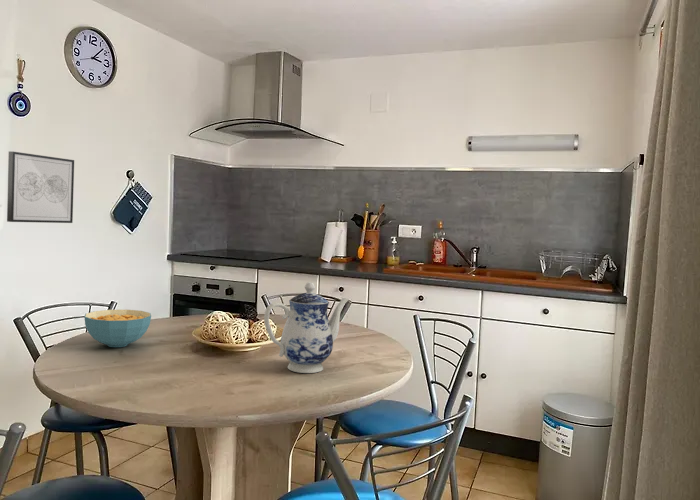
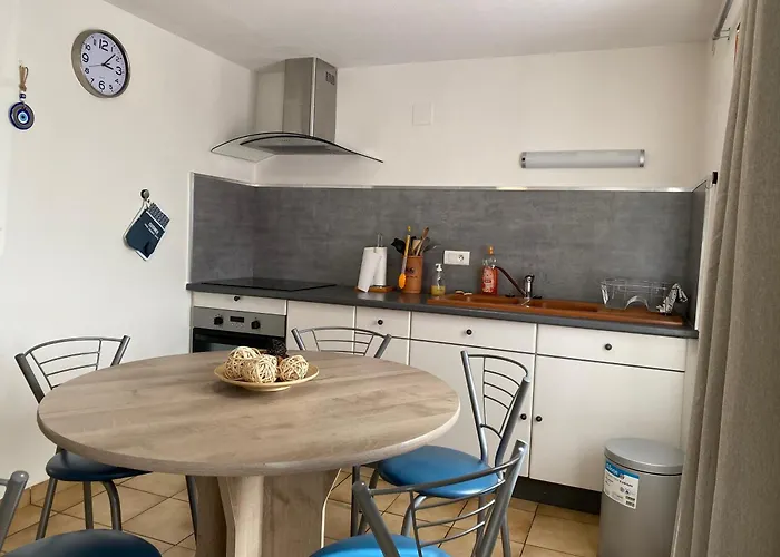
- cereal bowl (118, 329)
- wall art (42, 189)
- teapot (307, 325)
